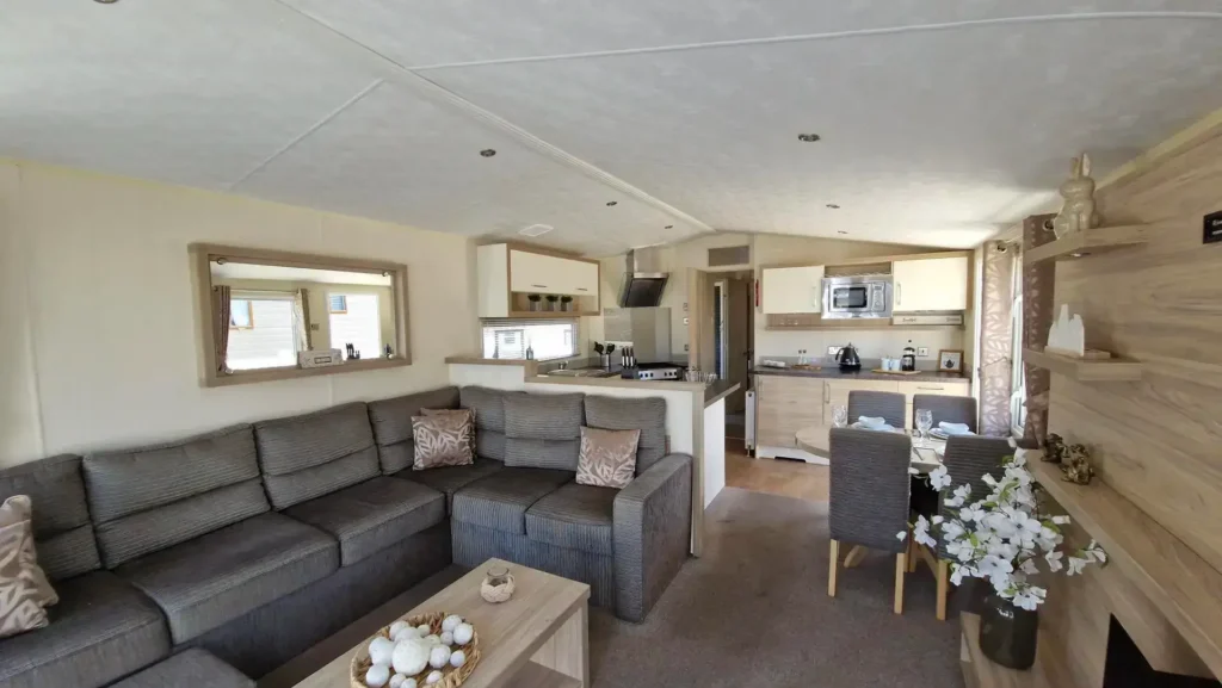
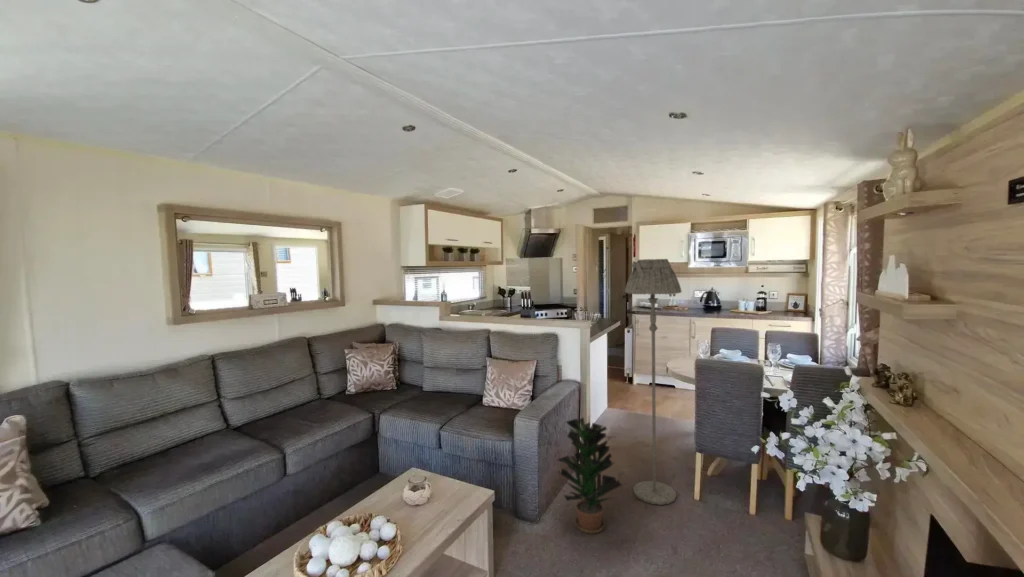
+ floor lamp (653, 377)
+ potted plant (583, 471)
